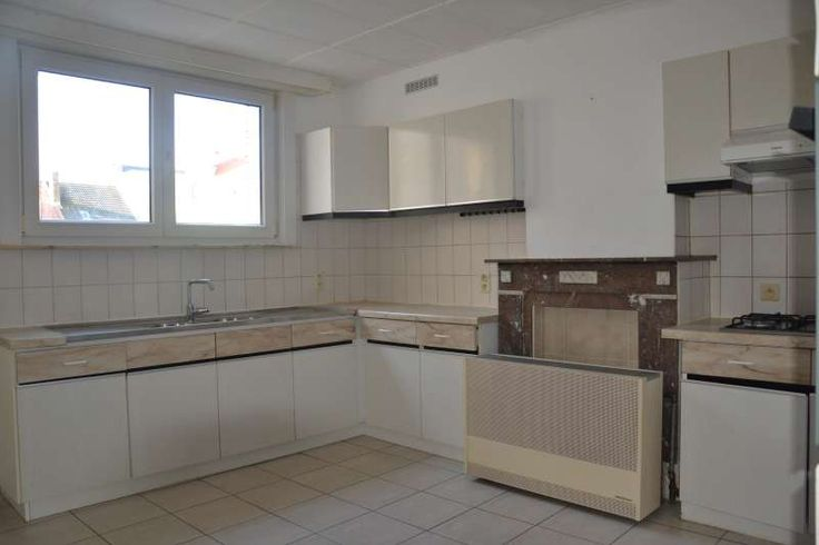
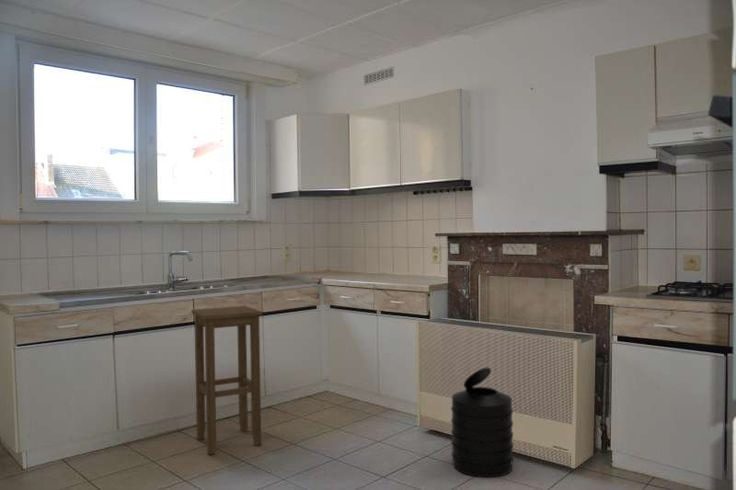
+ stool (227, 378)
+ trash can (481, 416)
